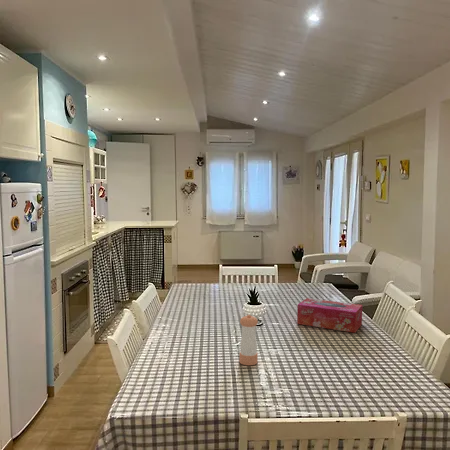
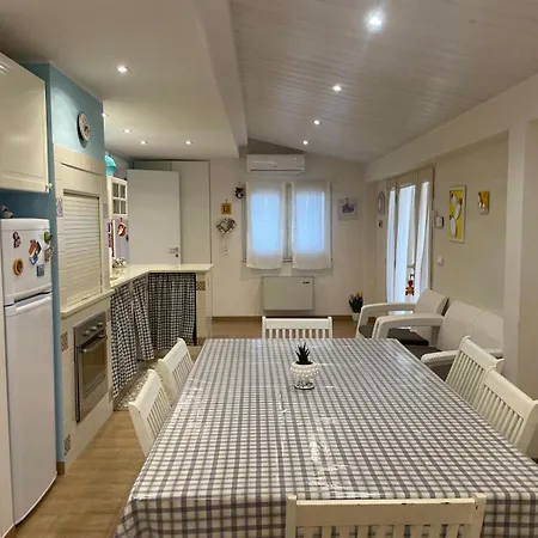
- tissue box (329, 314)
- pepper shaker (248, 338)
